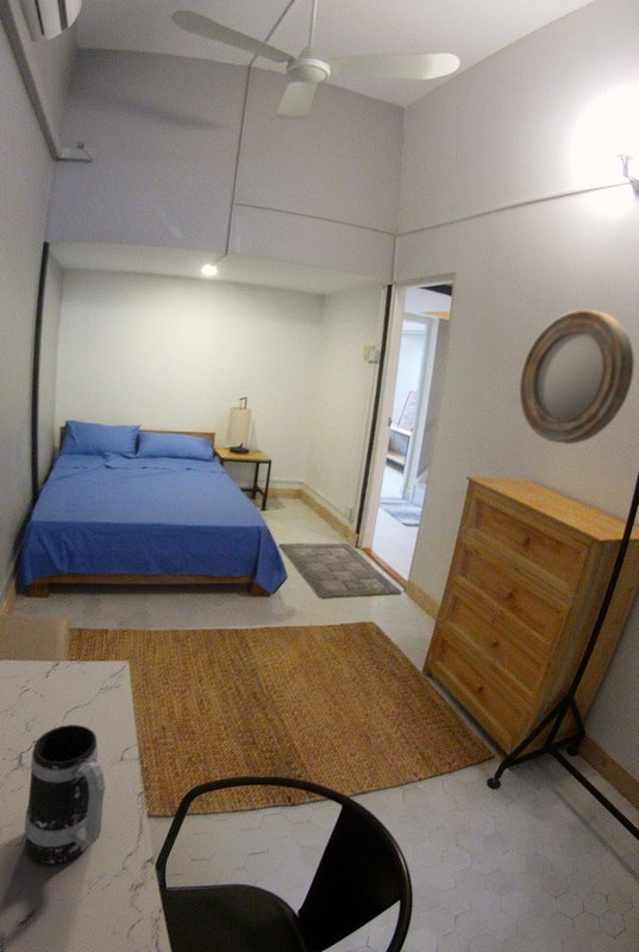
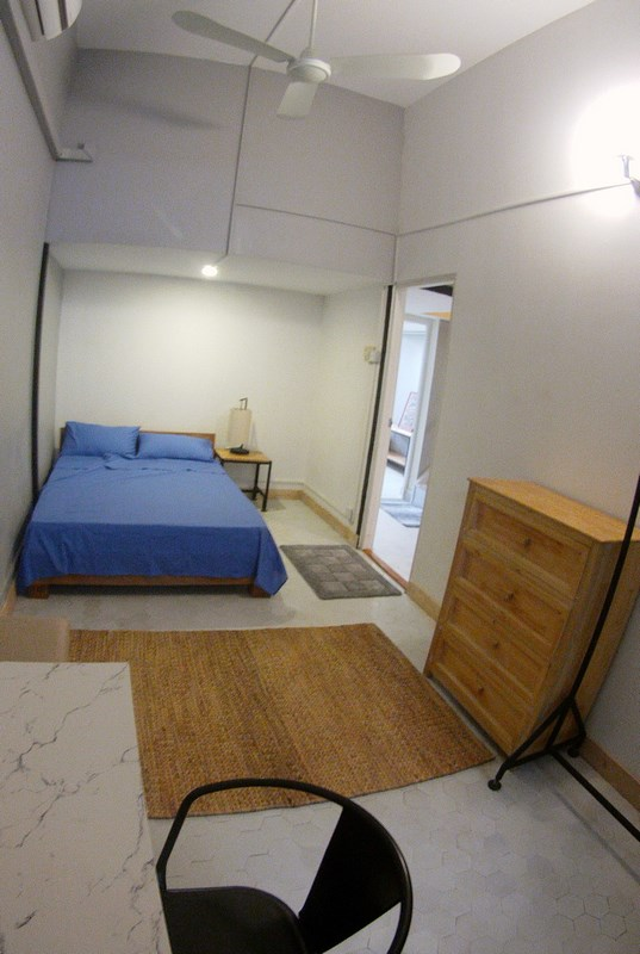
- mug (69, 797)
- home mirror (570, 377)
